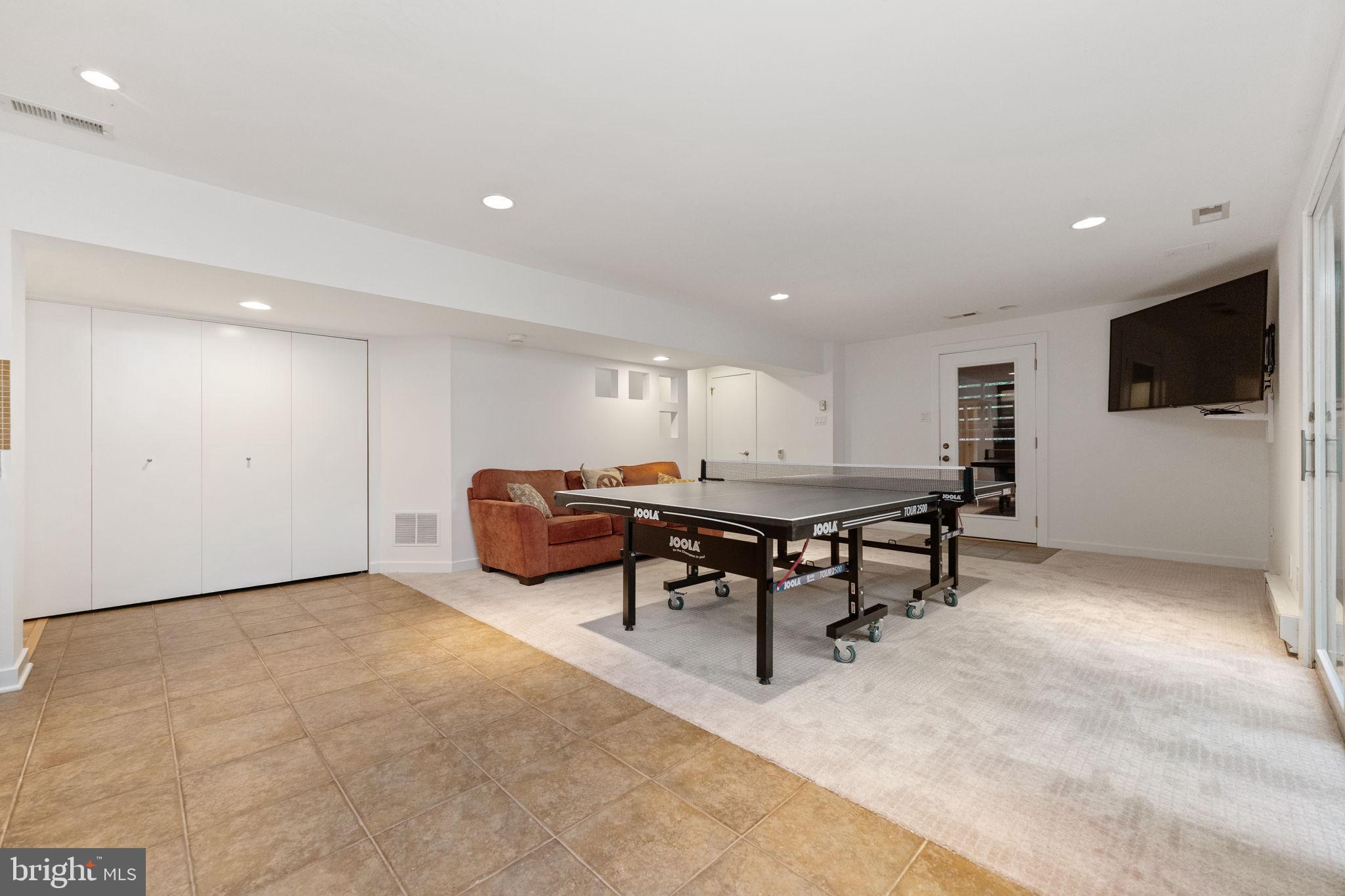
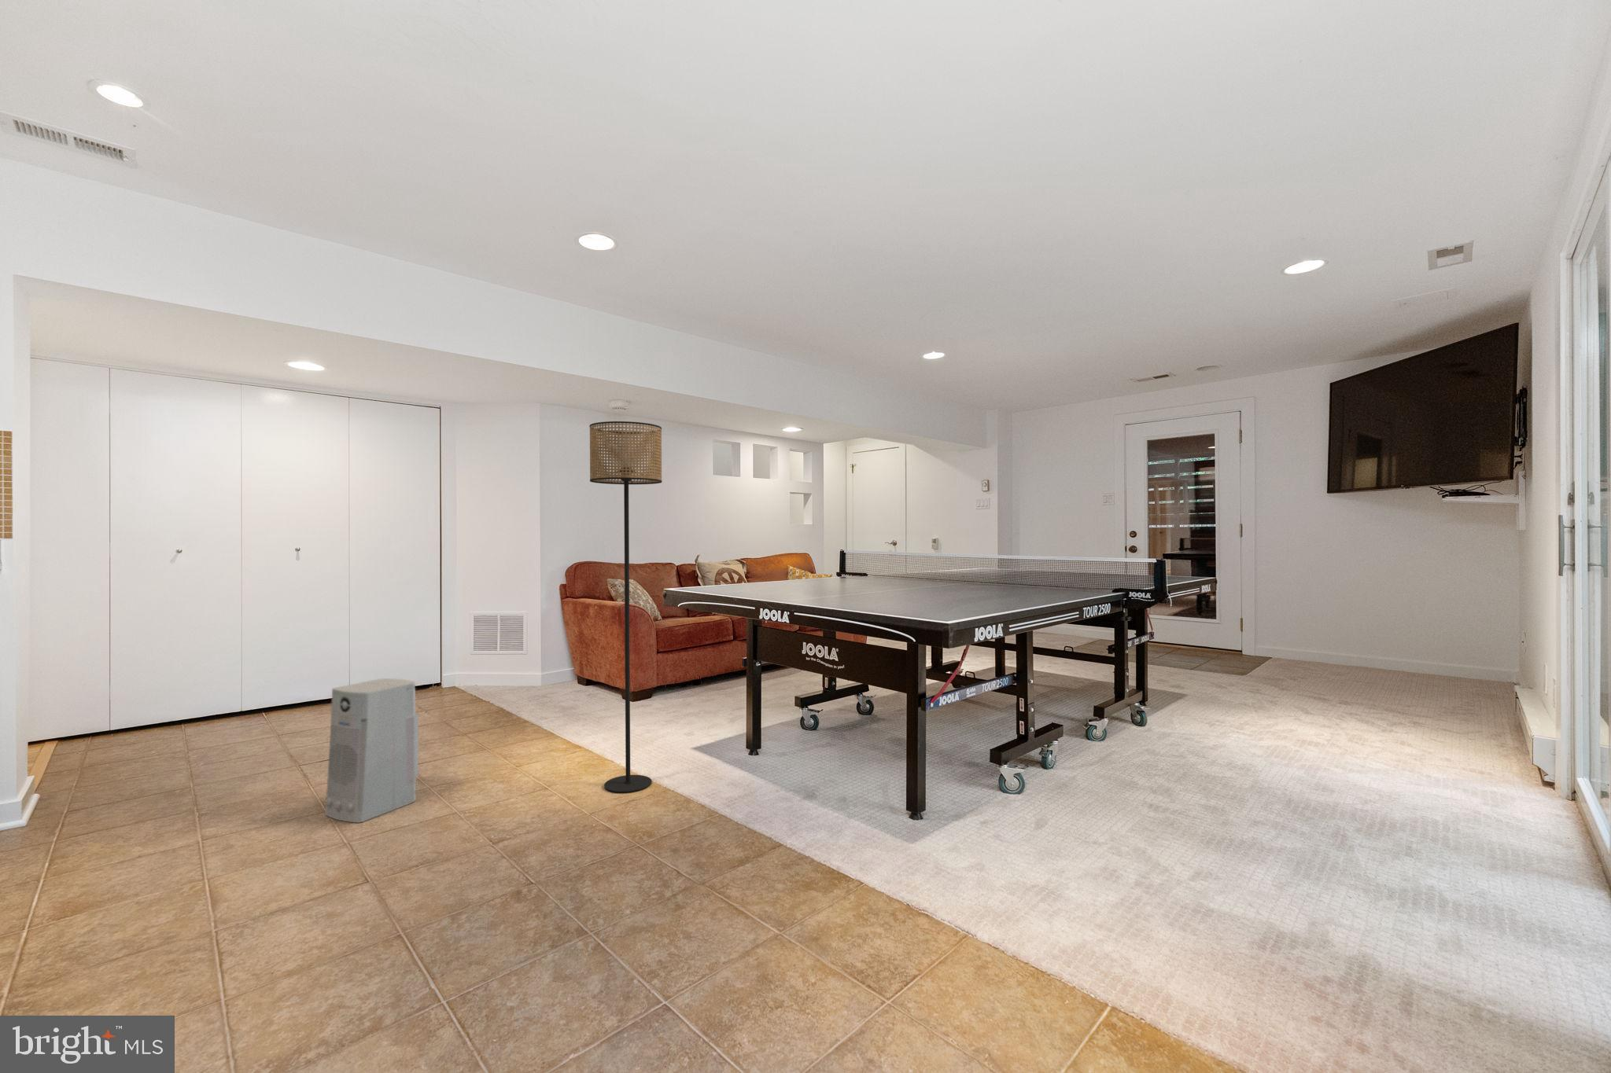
+ floor lamp (626, 605)
+ air purifier (374, 746)
